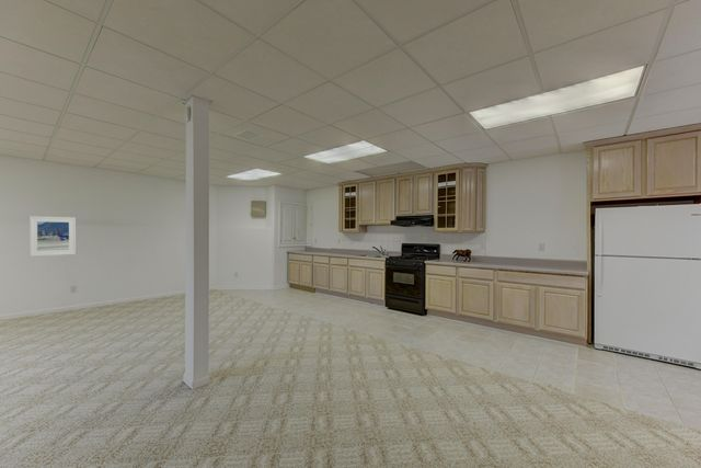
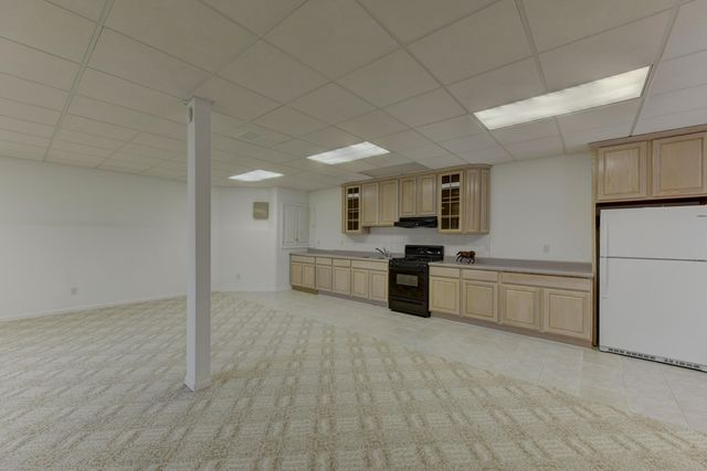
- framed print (53, 236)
